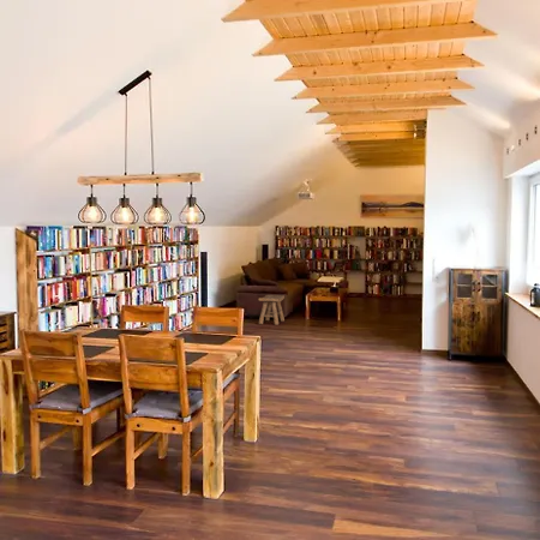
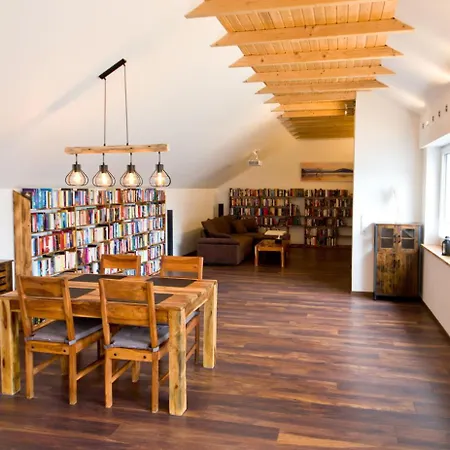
- stool (272, 308)
